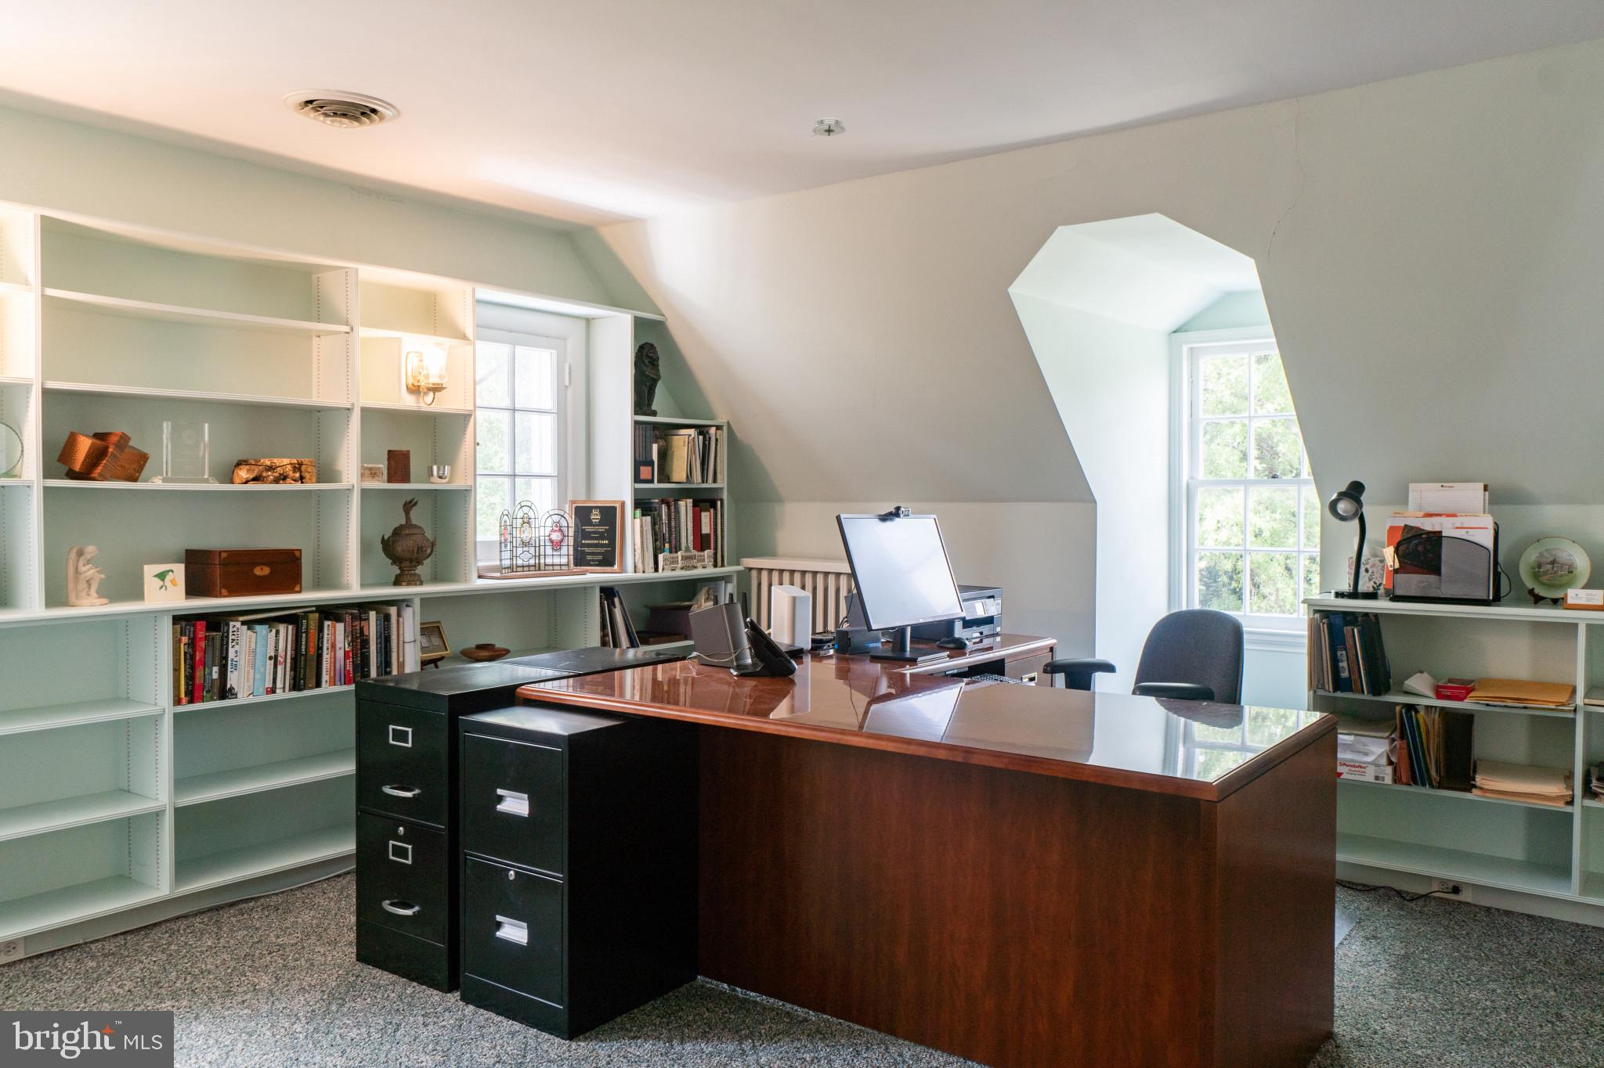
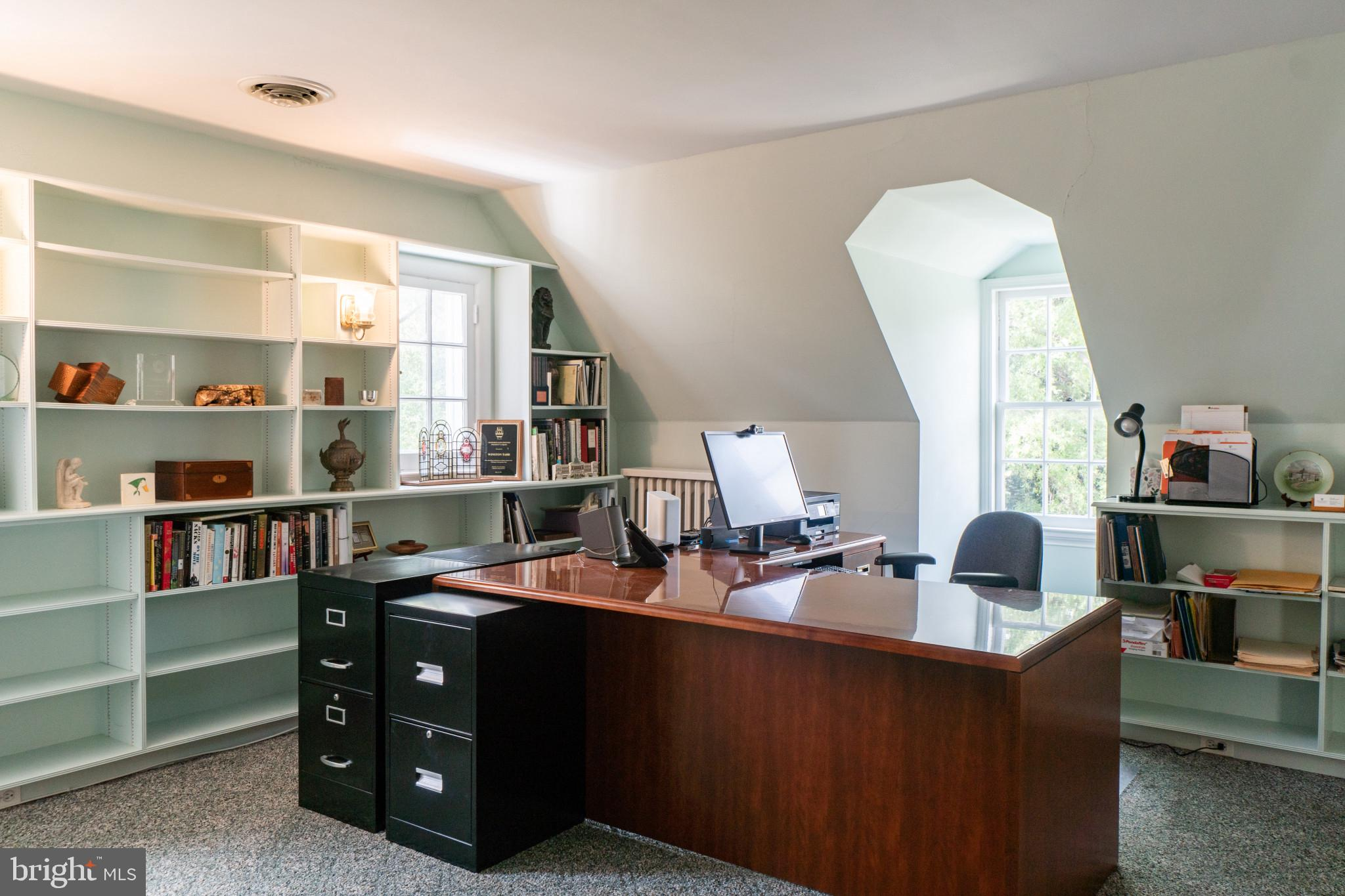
- smoke detector (828, 126)
